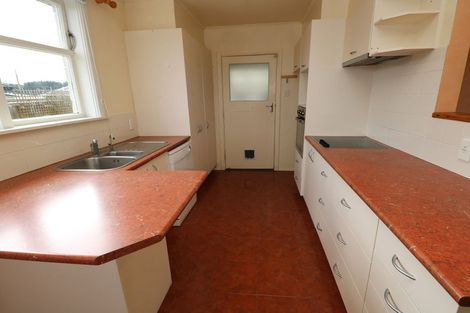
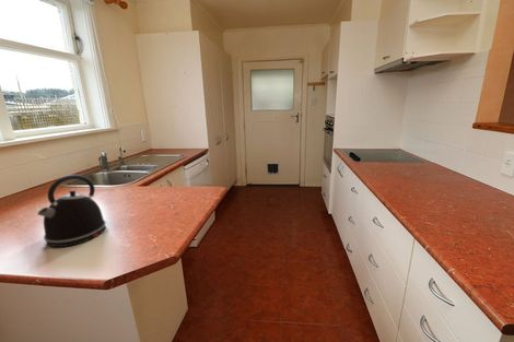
+ kettle (71, 205)
